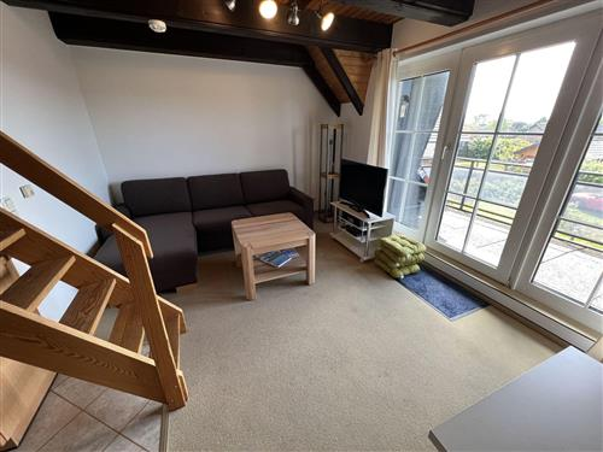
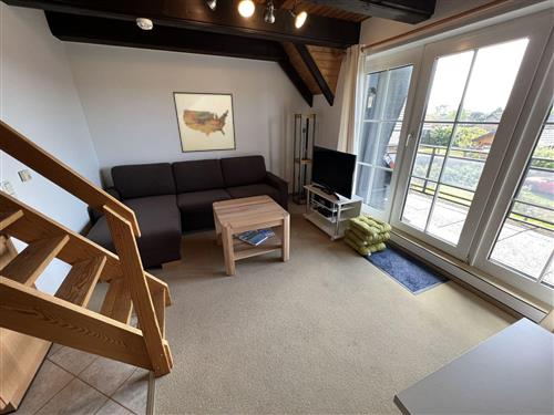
+ wall art (206, 123)
